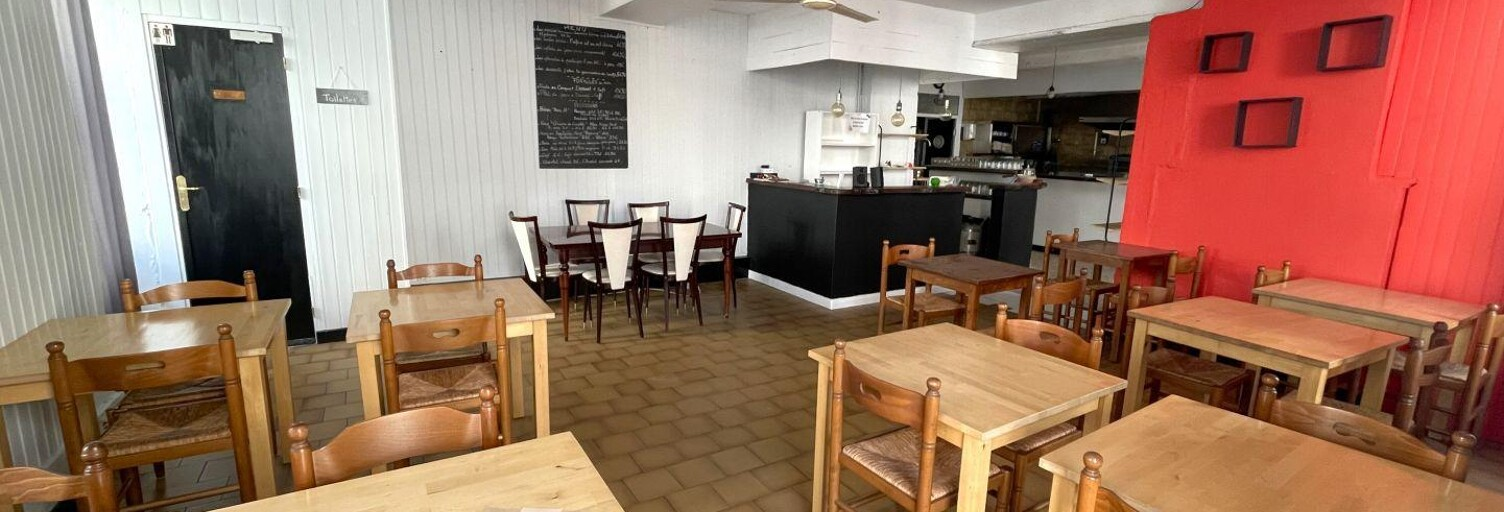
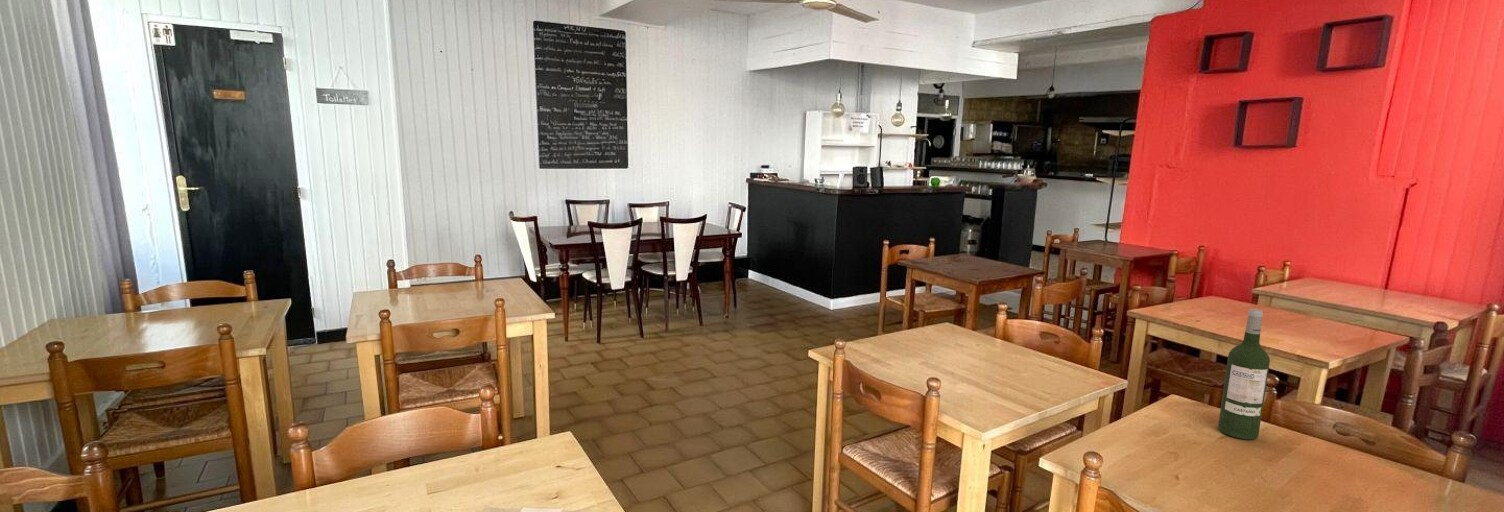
+ wine bottle (1246, 372)
